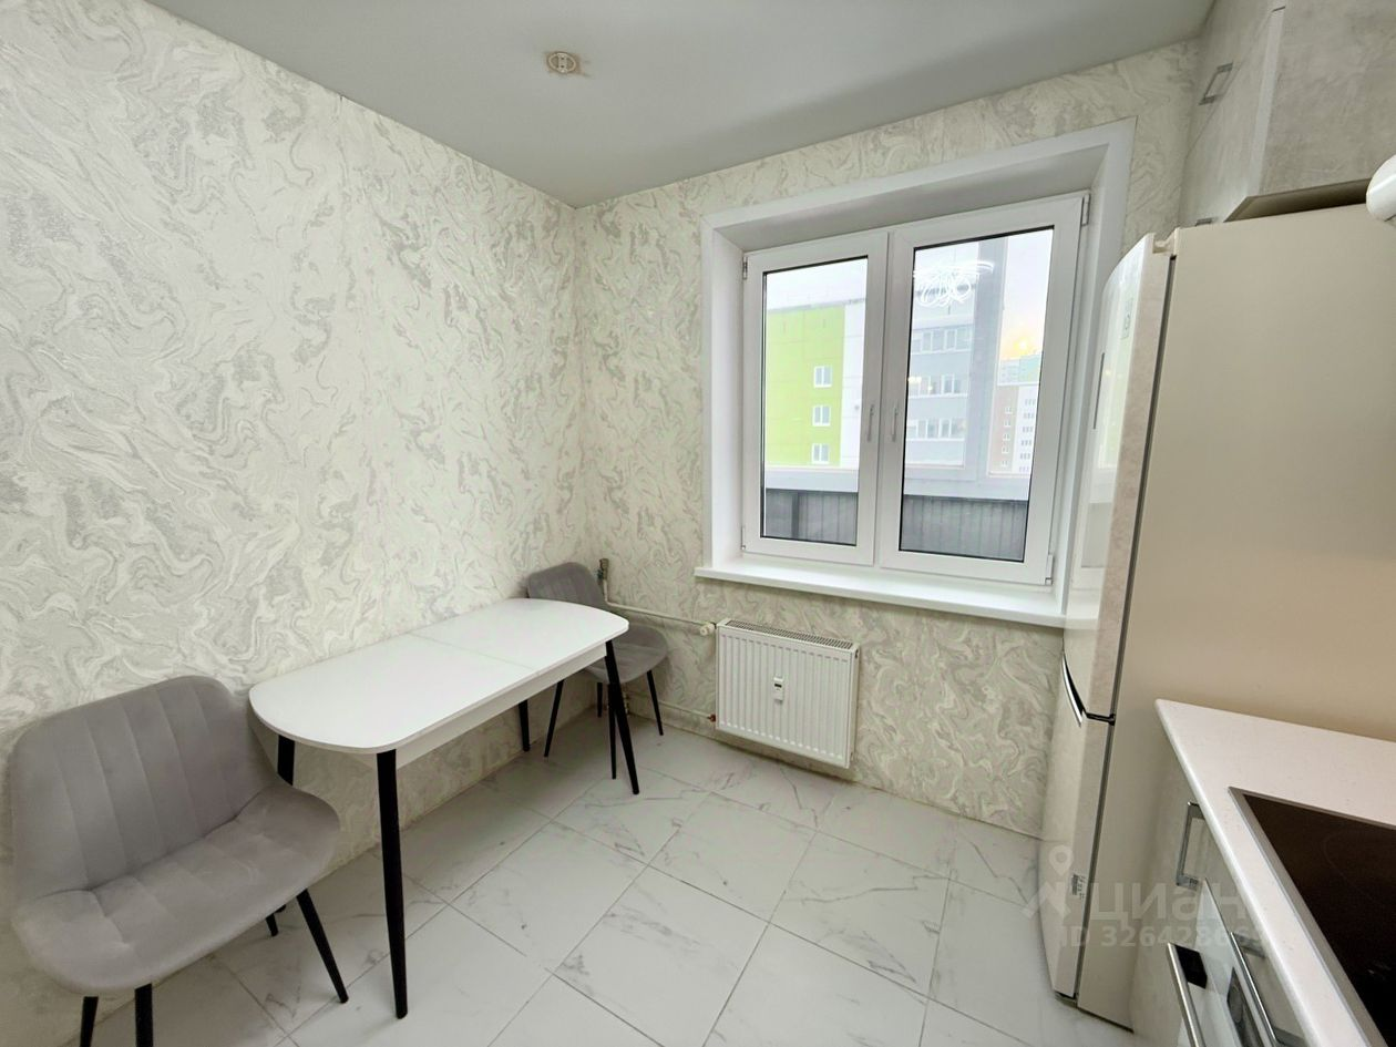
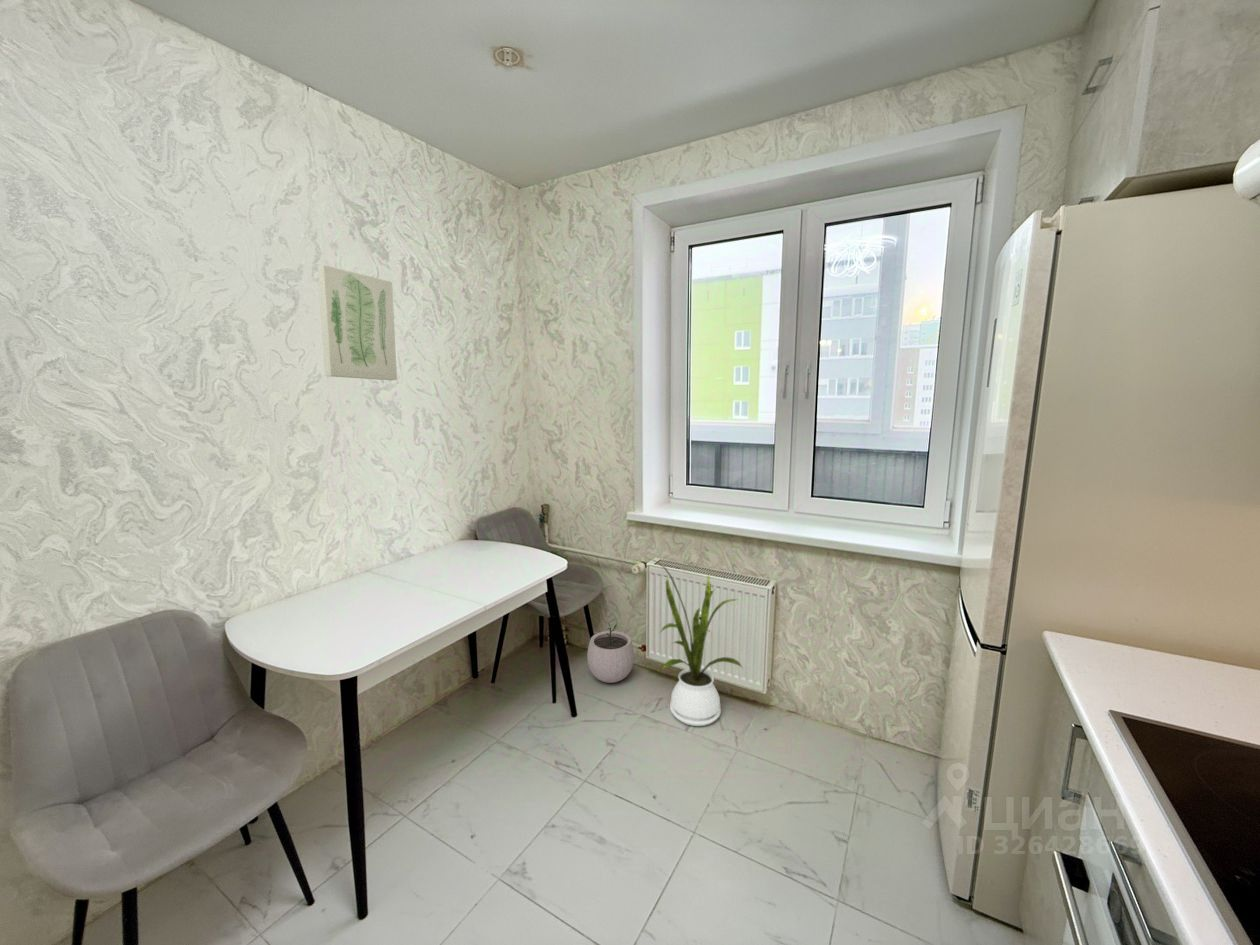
+ house plant (691, 638)
+ wall art (359, 327)
+ plant pot (610, 650)
